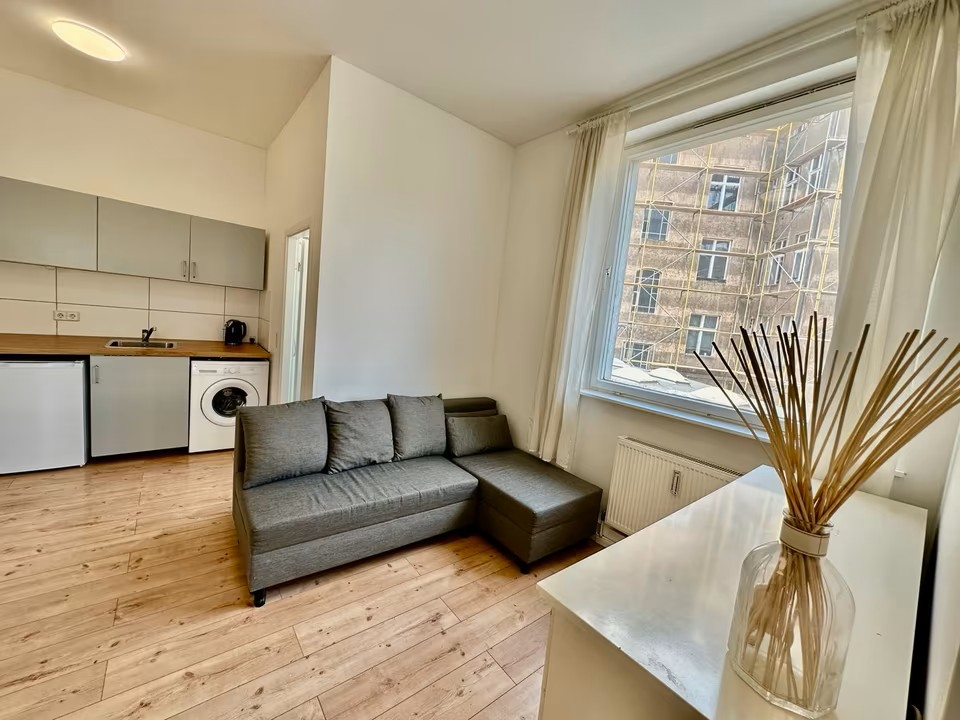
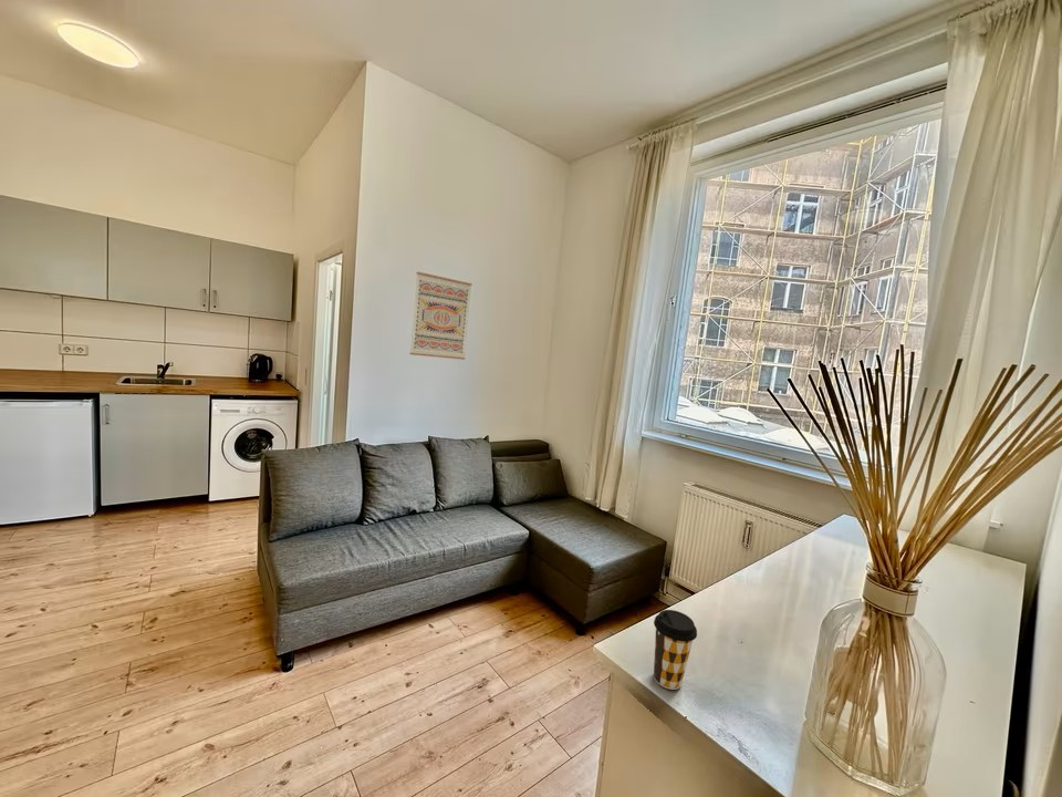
+ wall art (441, 318)
+ coffee cup (671, 649)
